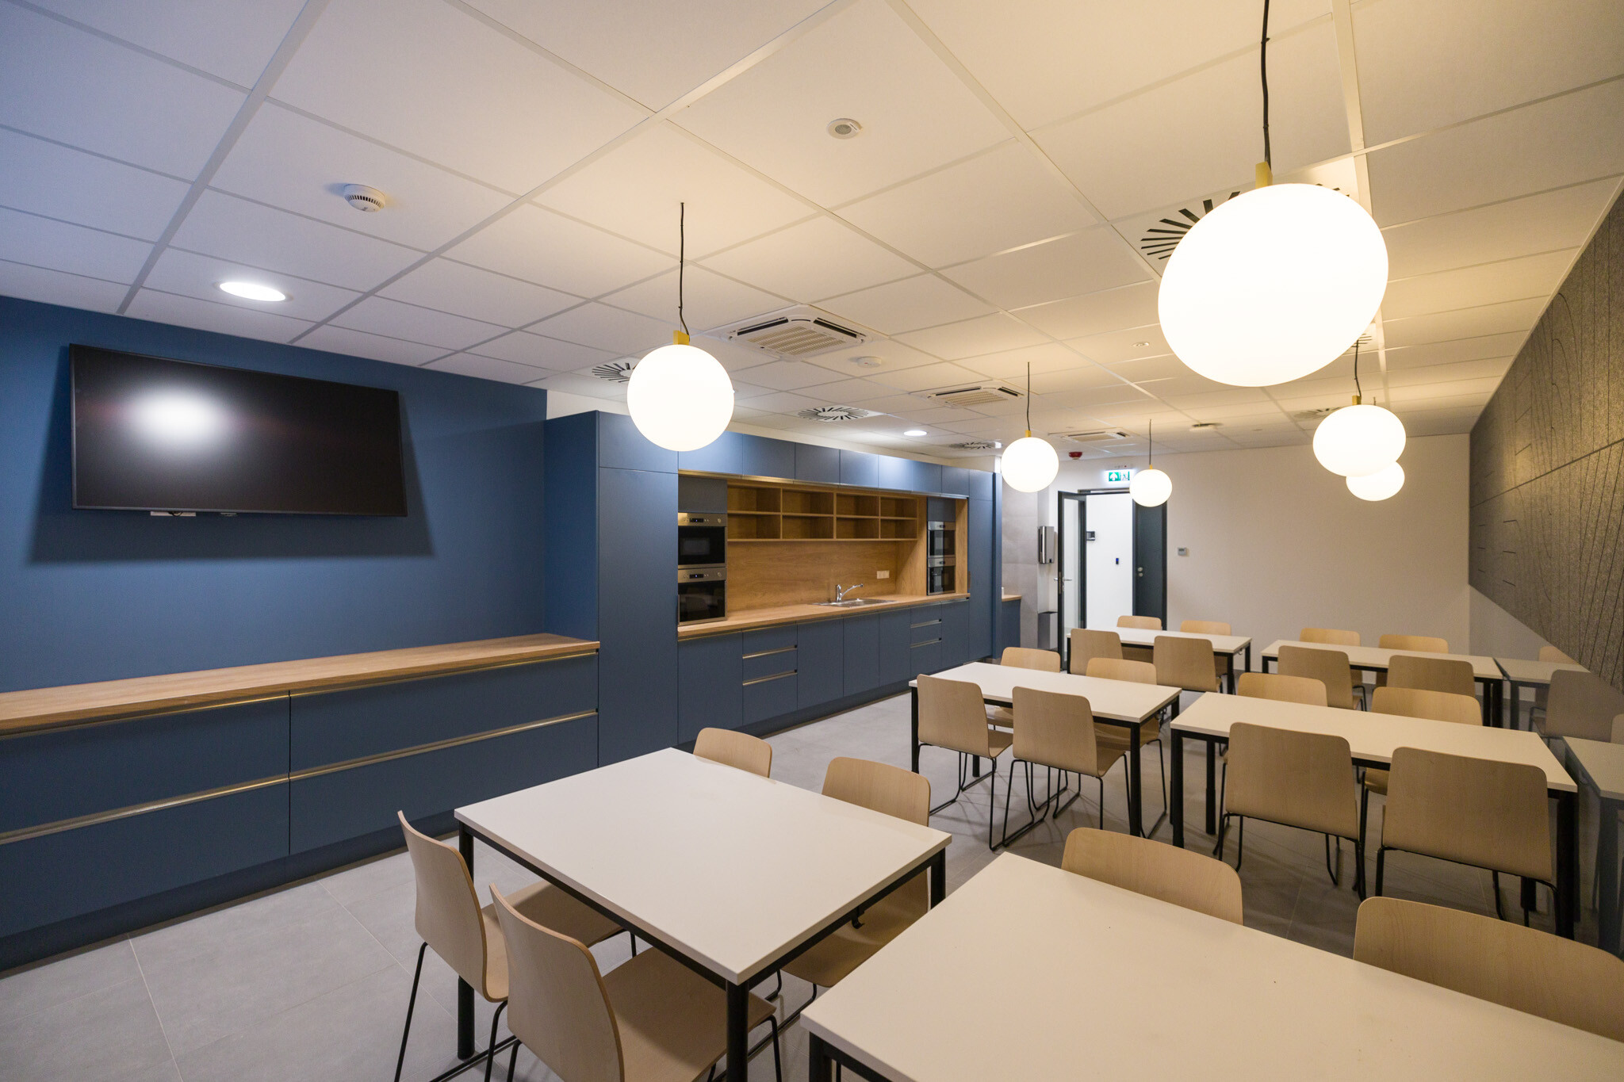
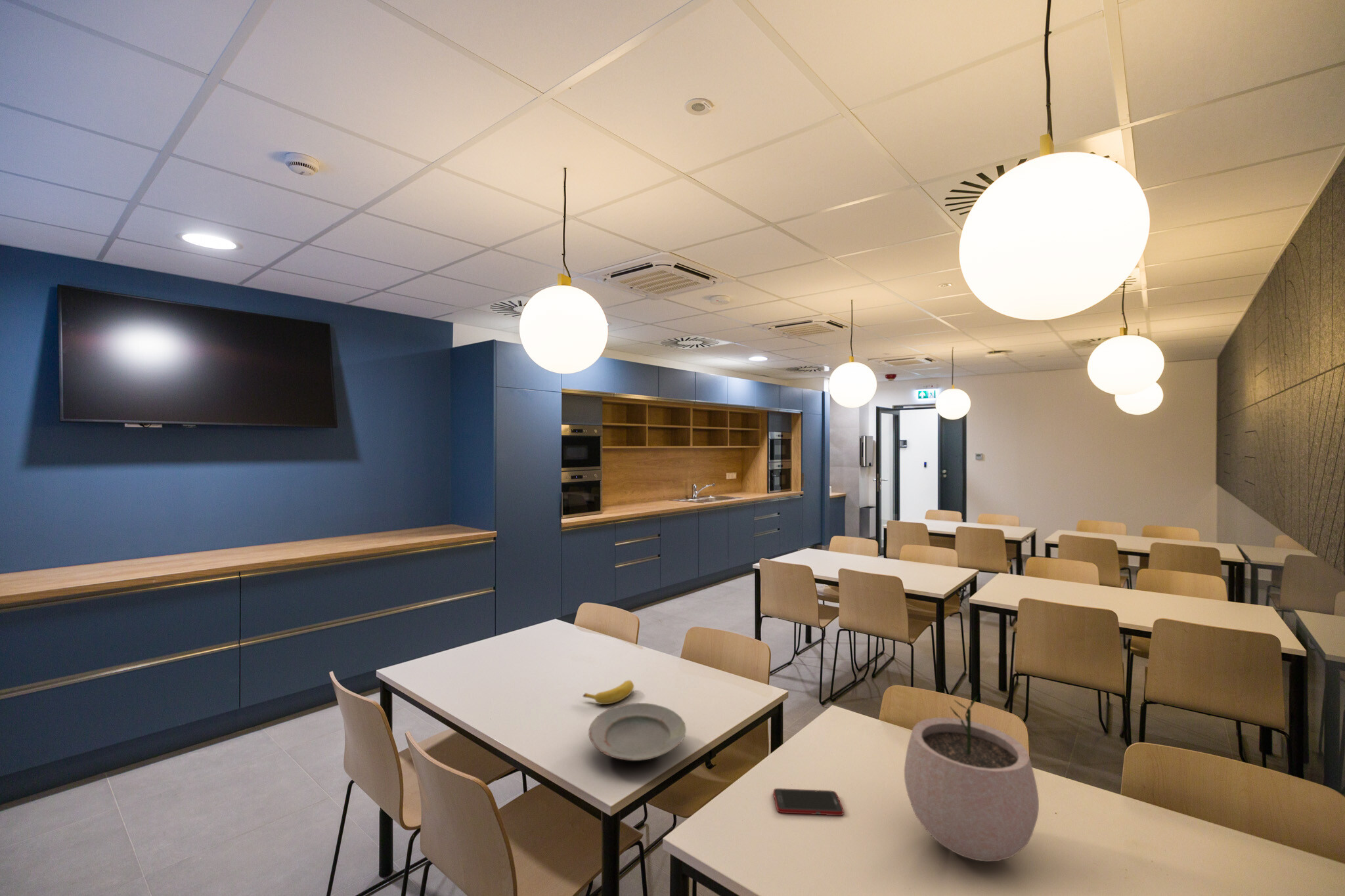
+ plate (637, 736)
+ banana (613, 691)
+ cell phone (807, 801)
+ plant pot (968, 770)
